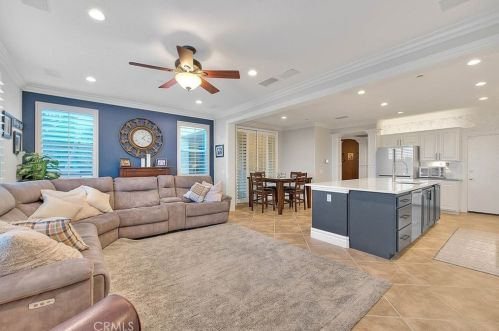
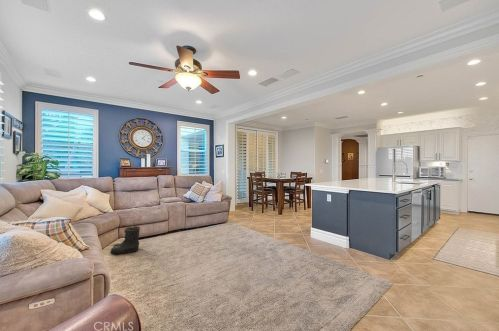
+ boots (125, 239)
